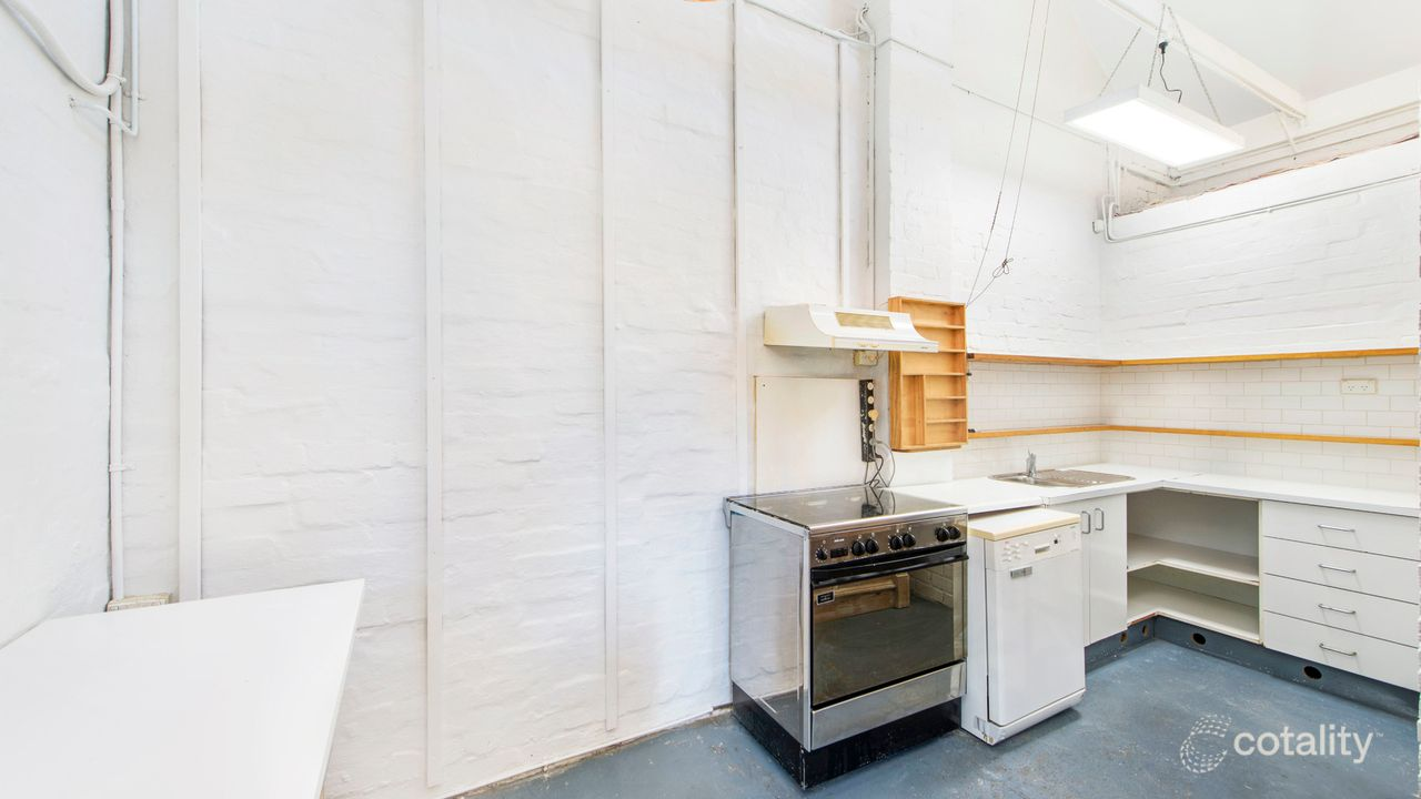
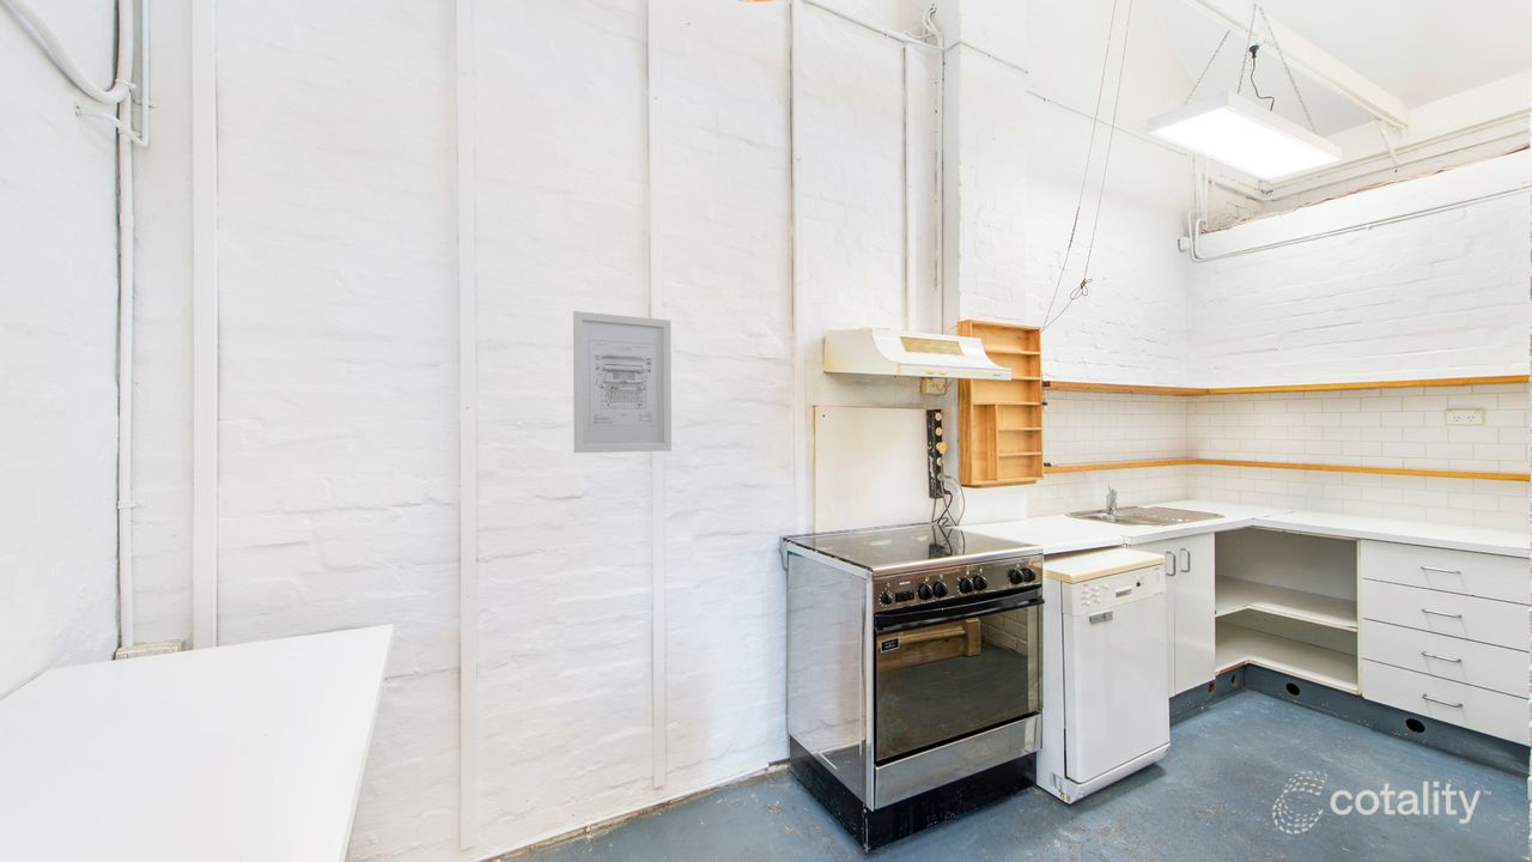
+ wall art (624, 383)
